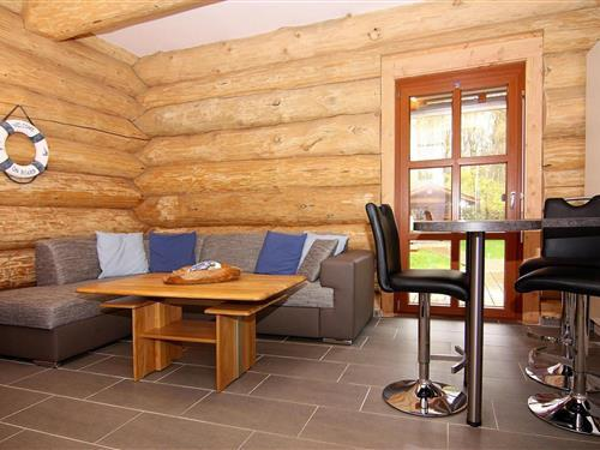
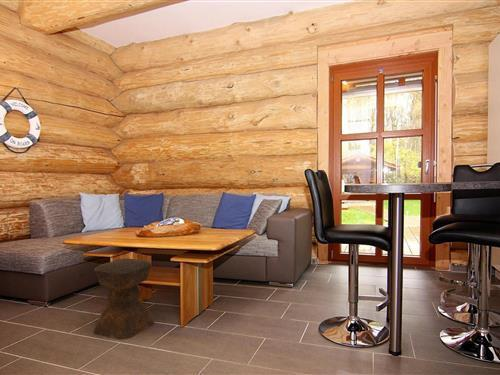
+ stool (124, 295)
